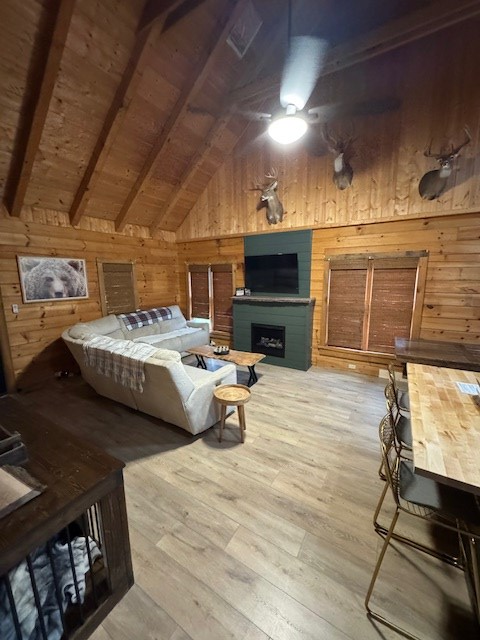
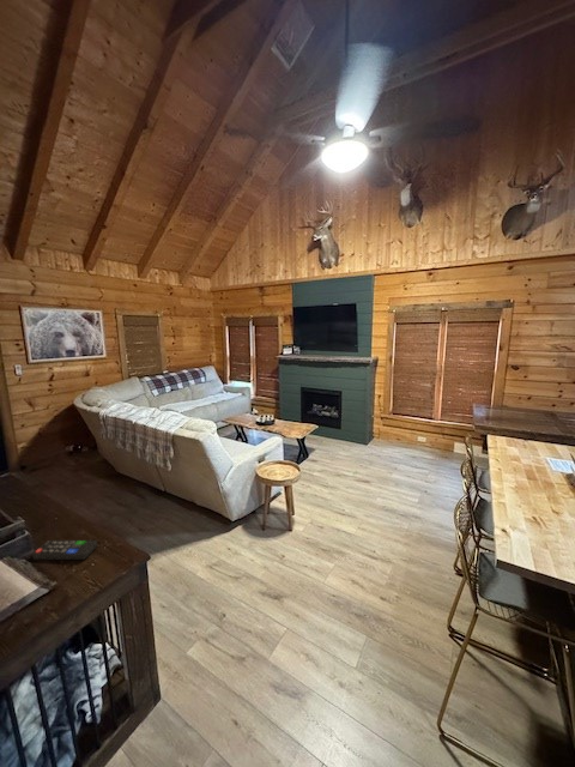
+ remote control (66, 549)
